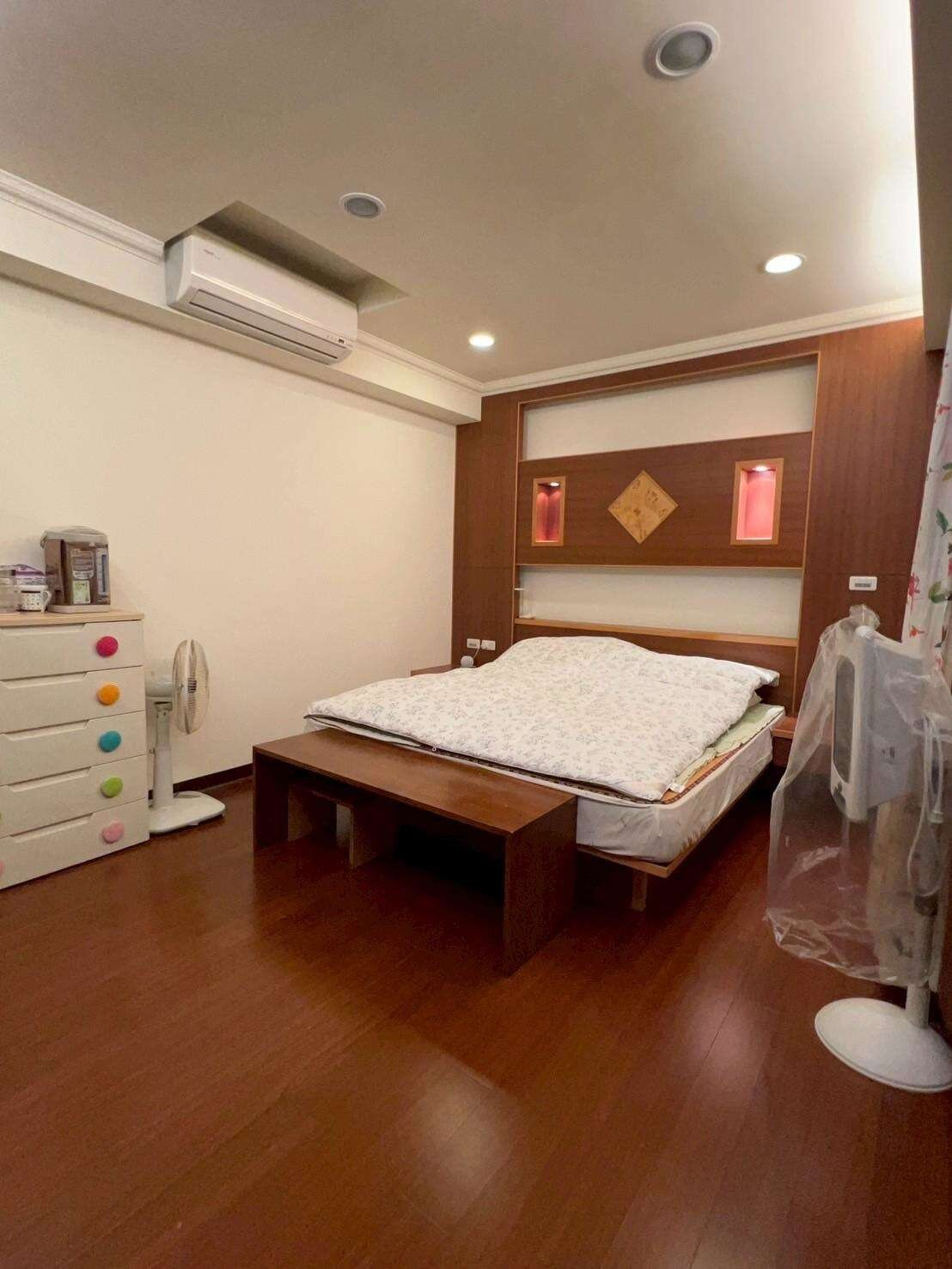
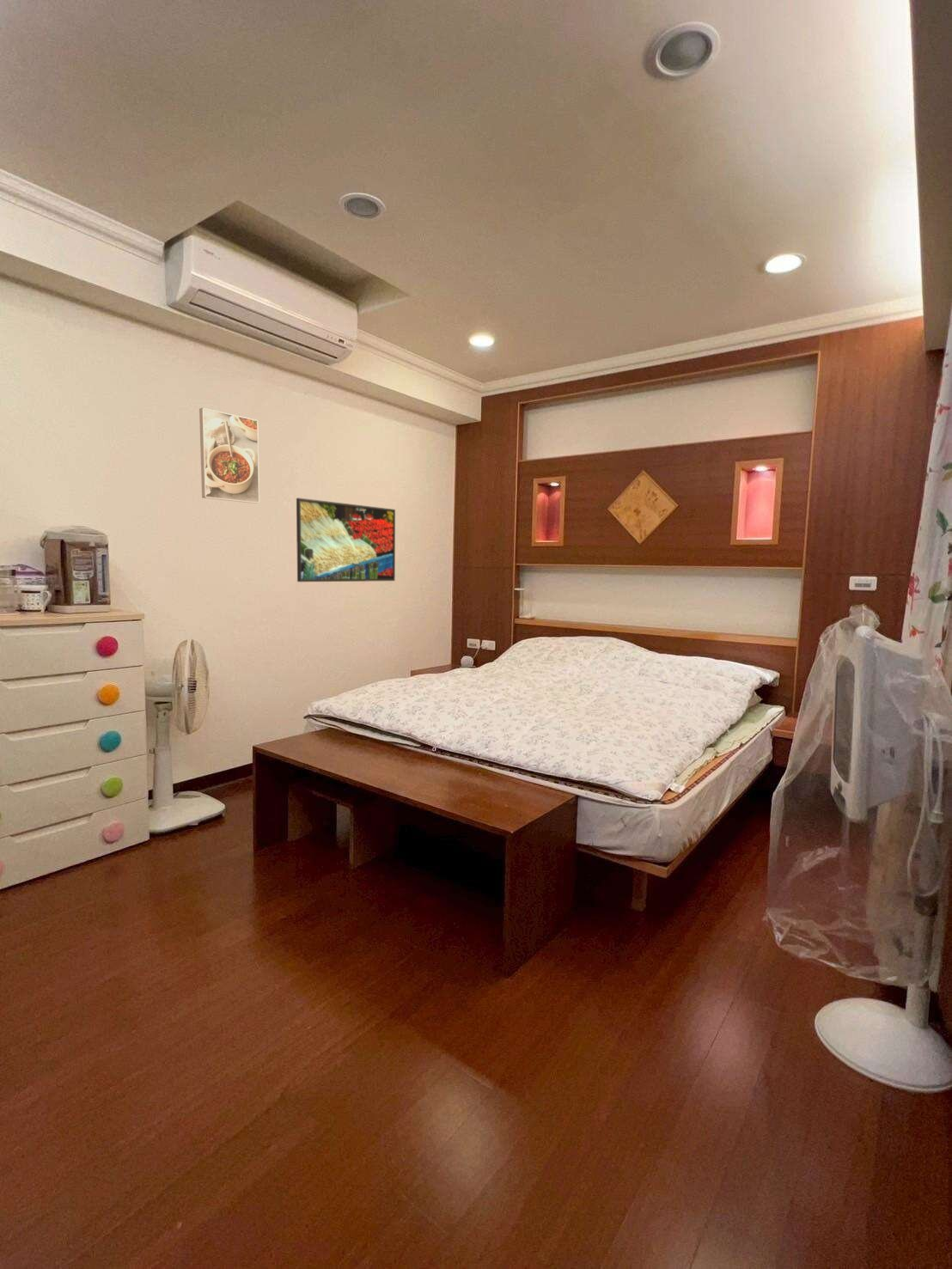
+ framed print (230, 458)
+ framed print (350, 543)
